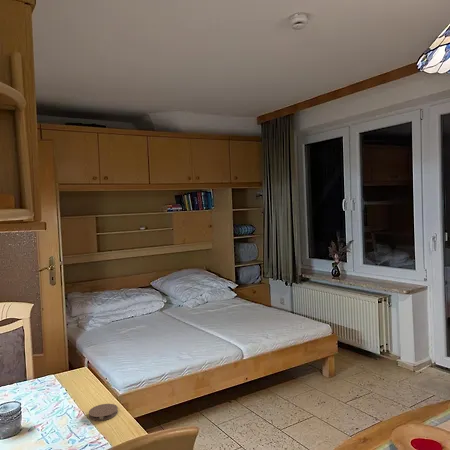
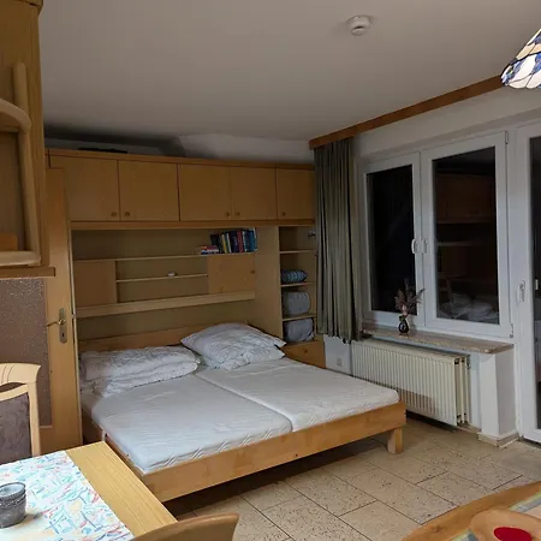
- coaster (103, 411)
